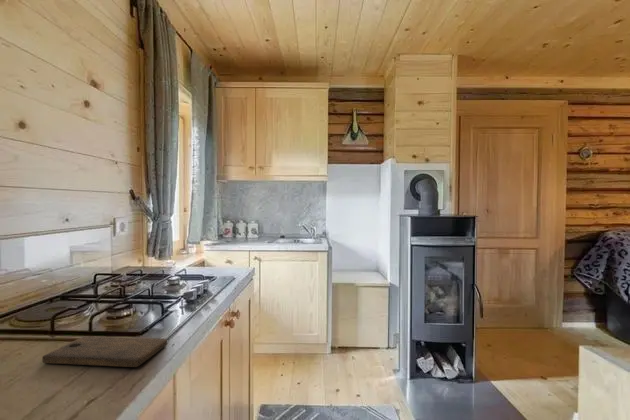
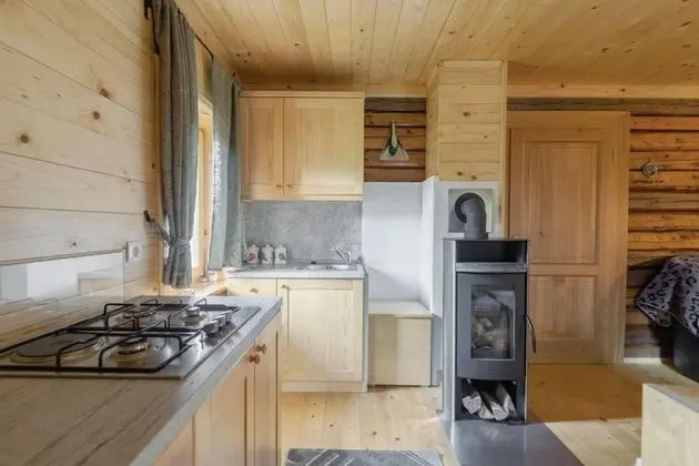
- cutting board (108, 350)
